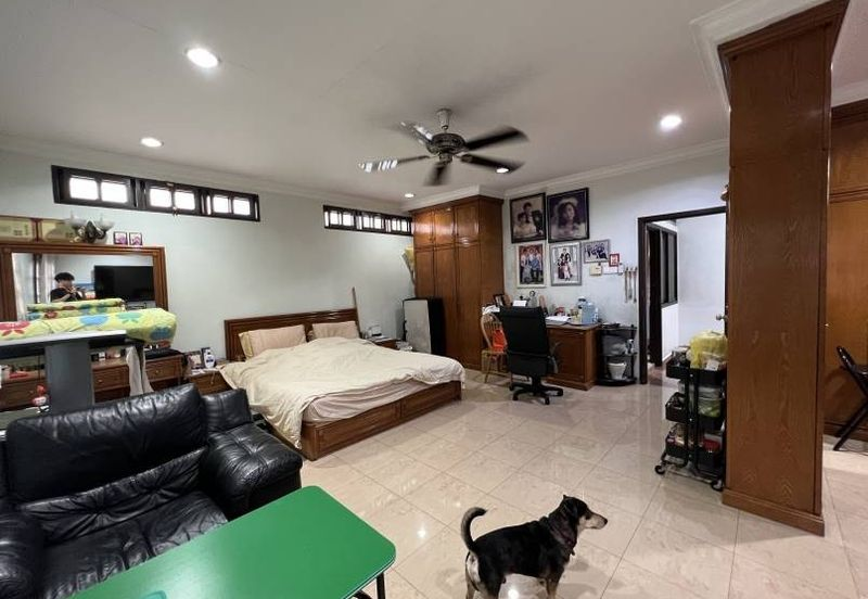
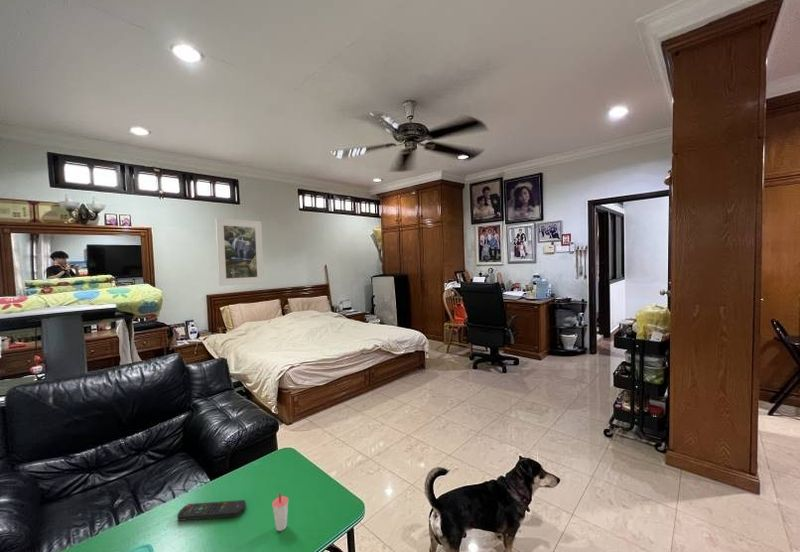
+ cup (280, 510)
+ remote control (212, 509)
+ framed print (240, 252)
